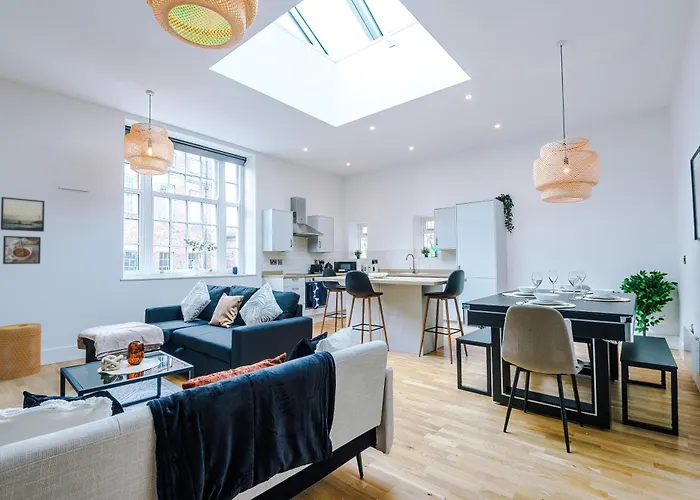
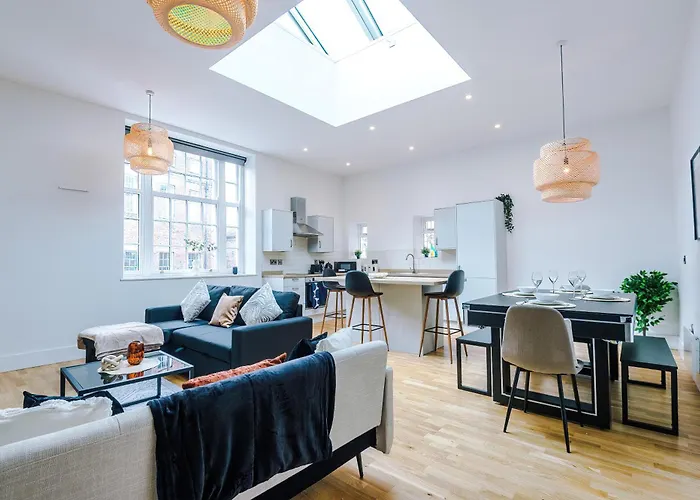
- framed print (22, 250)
- basket (18, 350)
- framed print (23, 214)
